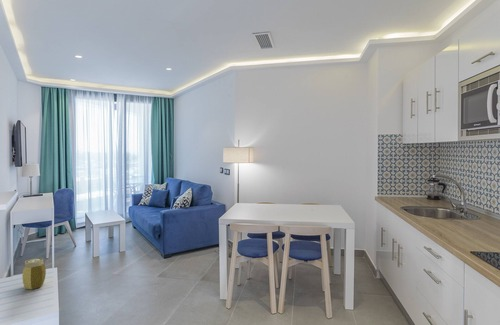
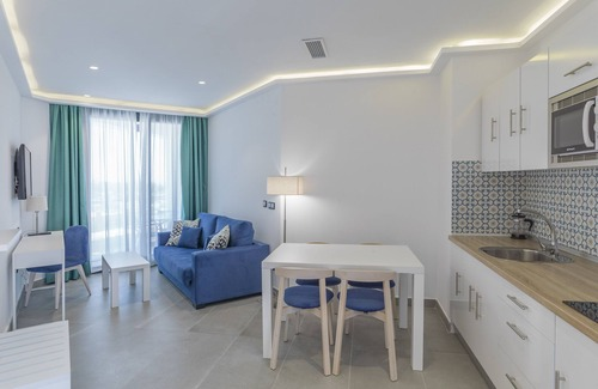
- jar (34, 273)
